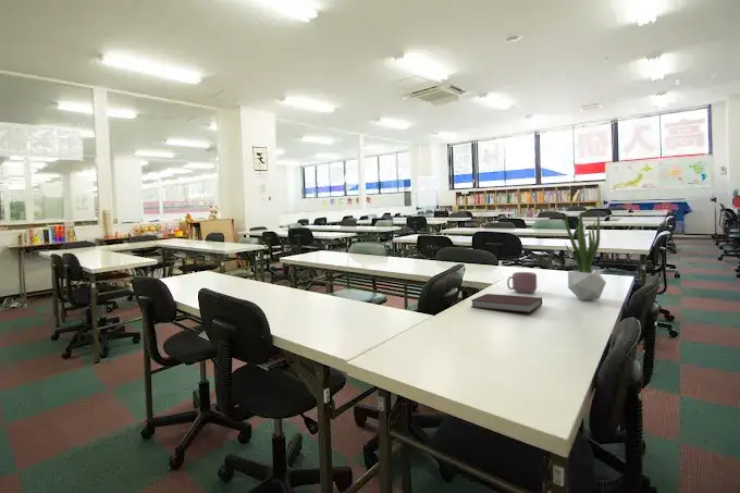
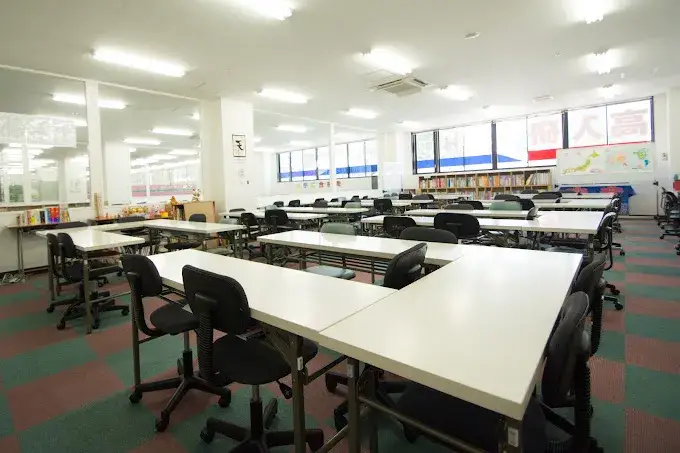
- potted plant (583, 256)
- mug (523, 282)
- notebook (506, 301)
